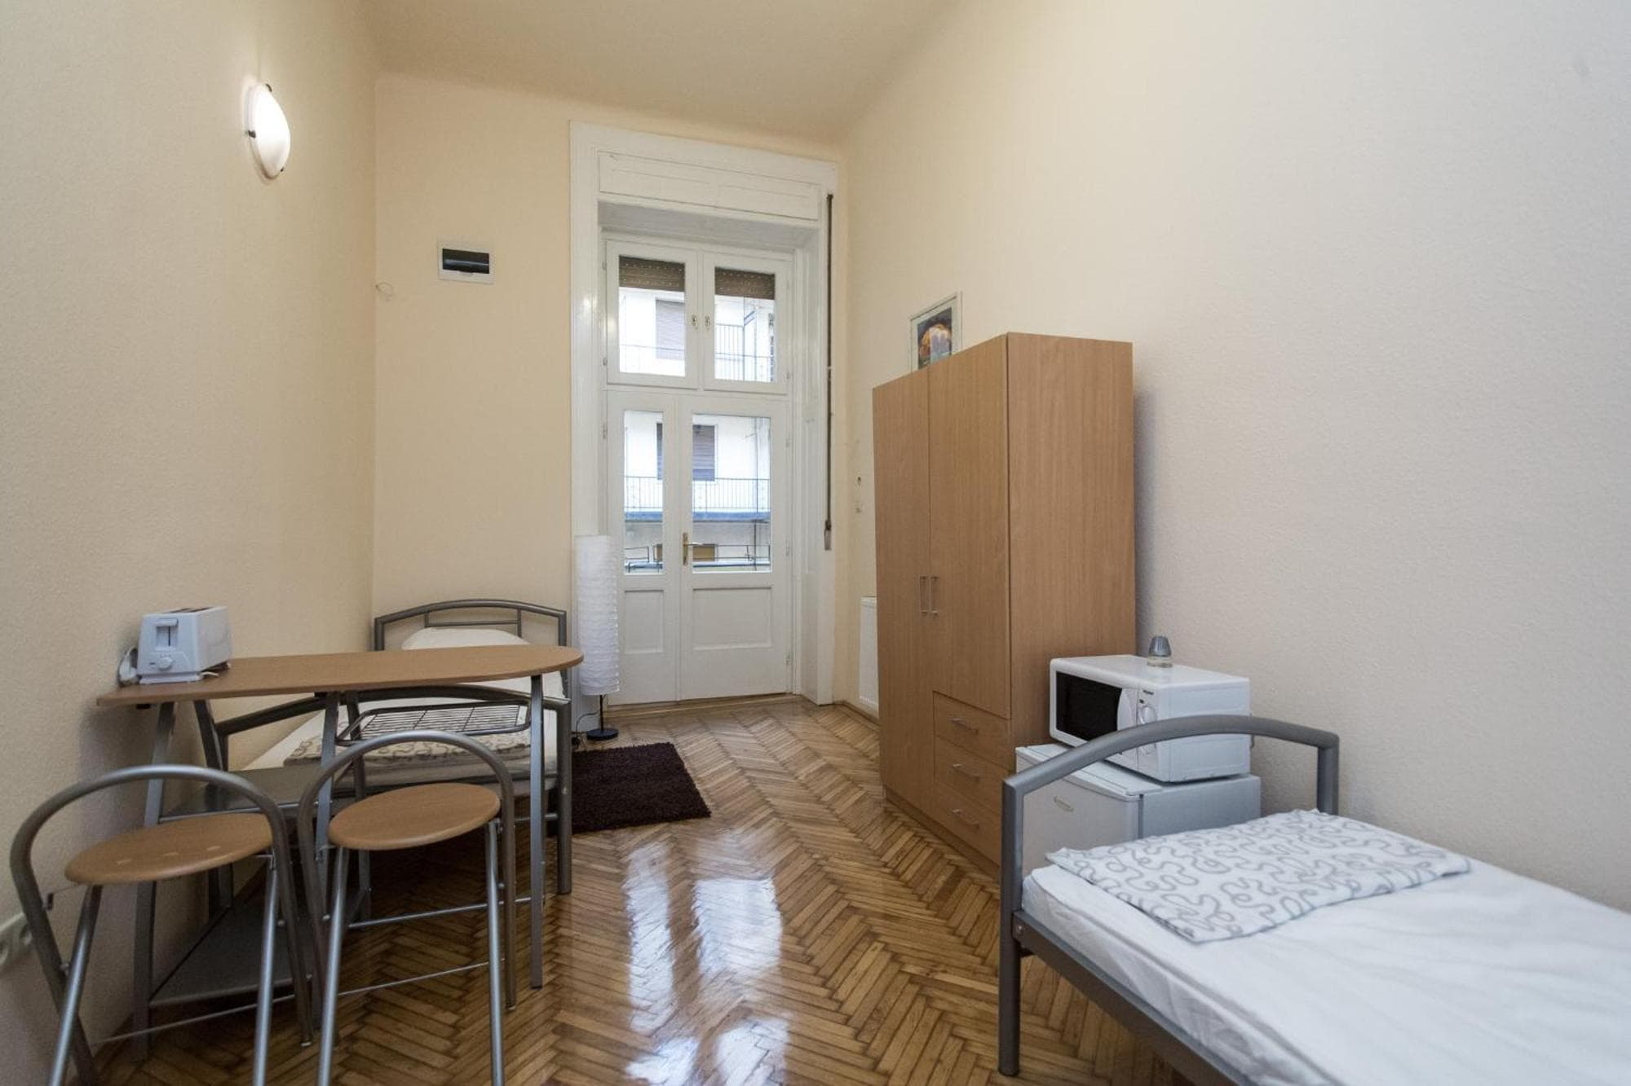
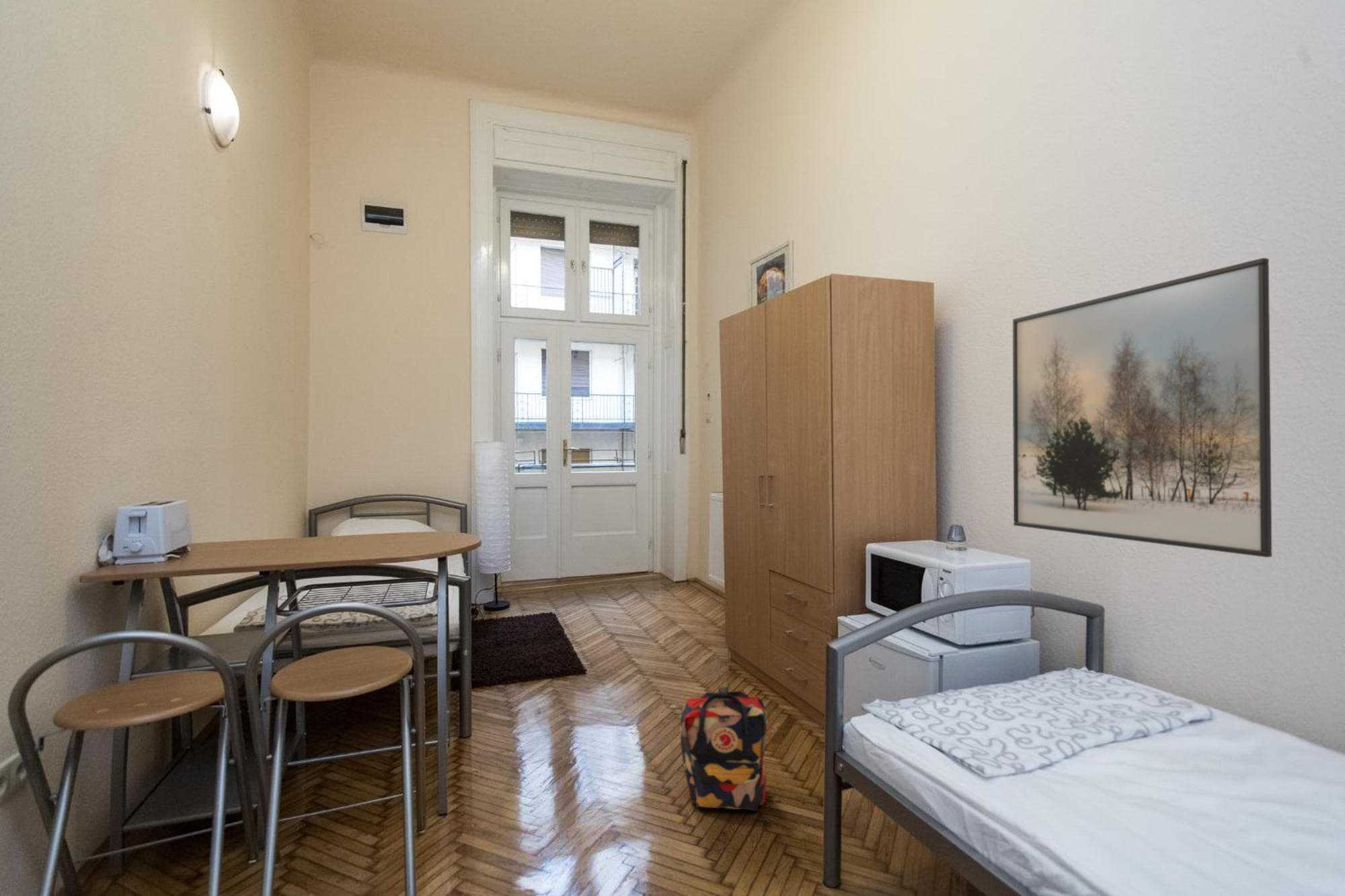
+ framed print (1118, 416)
+ backpack (724, 742)
